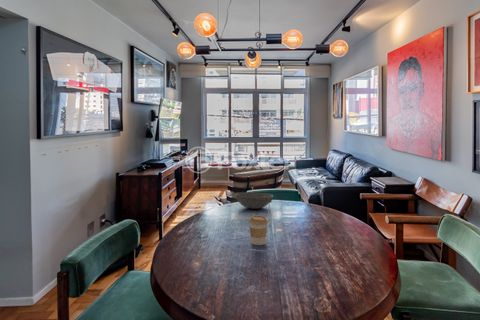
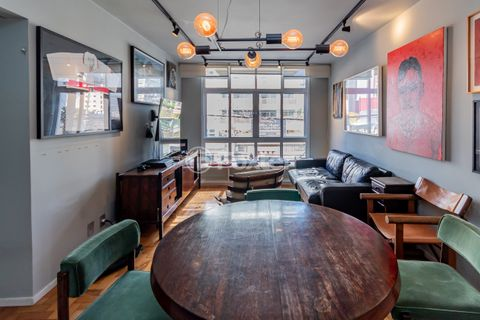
- coffee cup (258, 229)
- bowl (254, 201)
